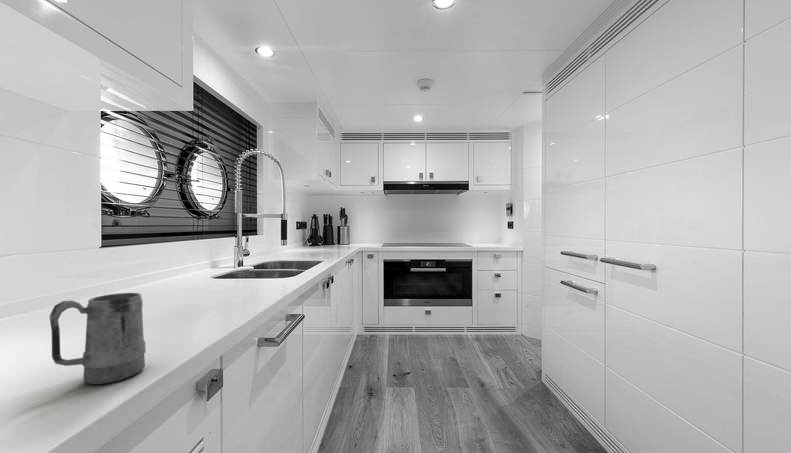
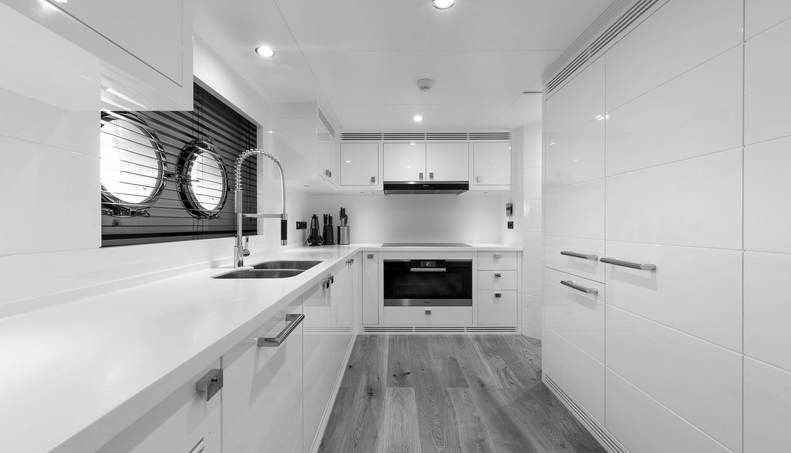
- mug (101, 336)
